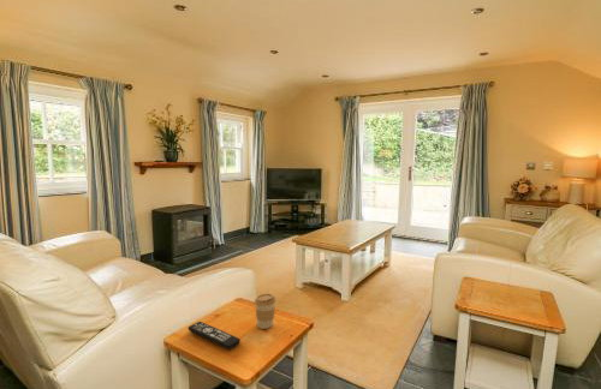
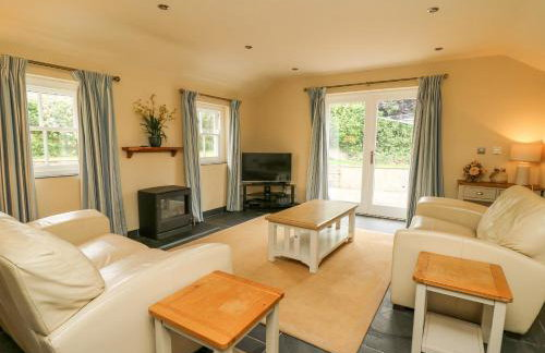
- coffee cup (264, 310)
- remote control (213, 335)
